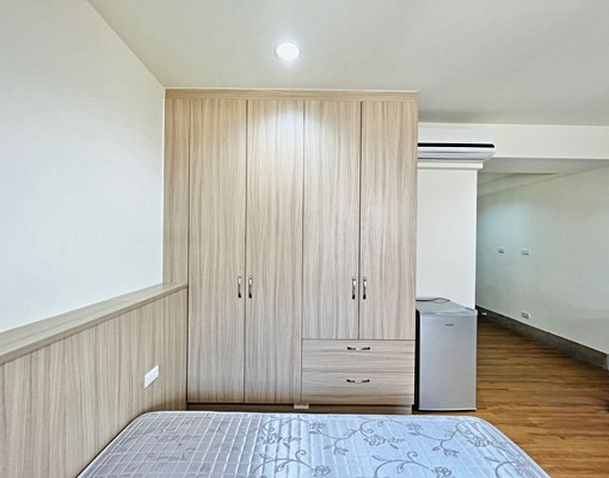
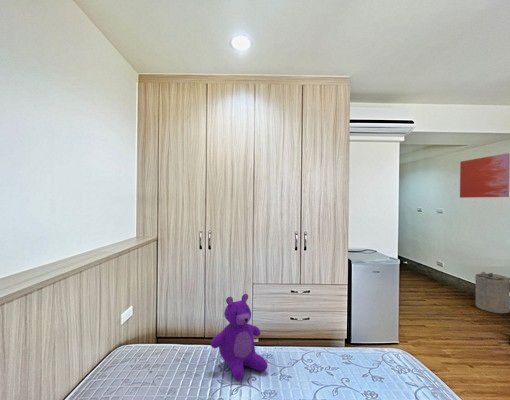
+ laundry hamper (491, 290)
+ wall art (482, 177)
+ teddy bear (242, 332)
